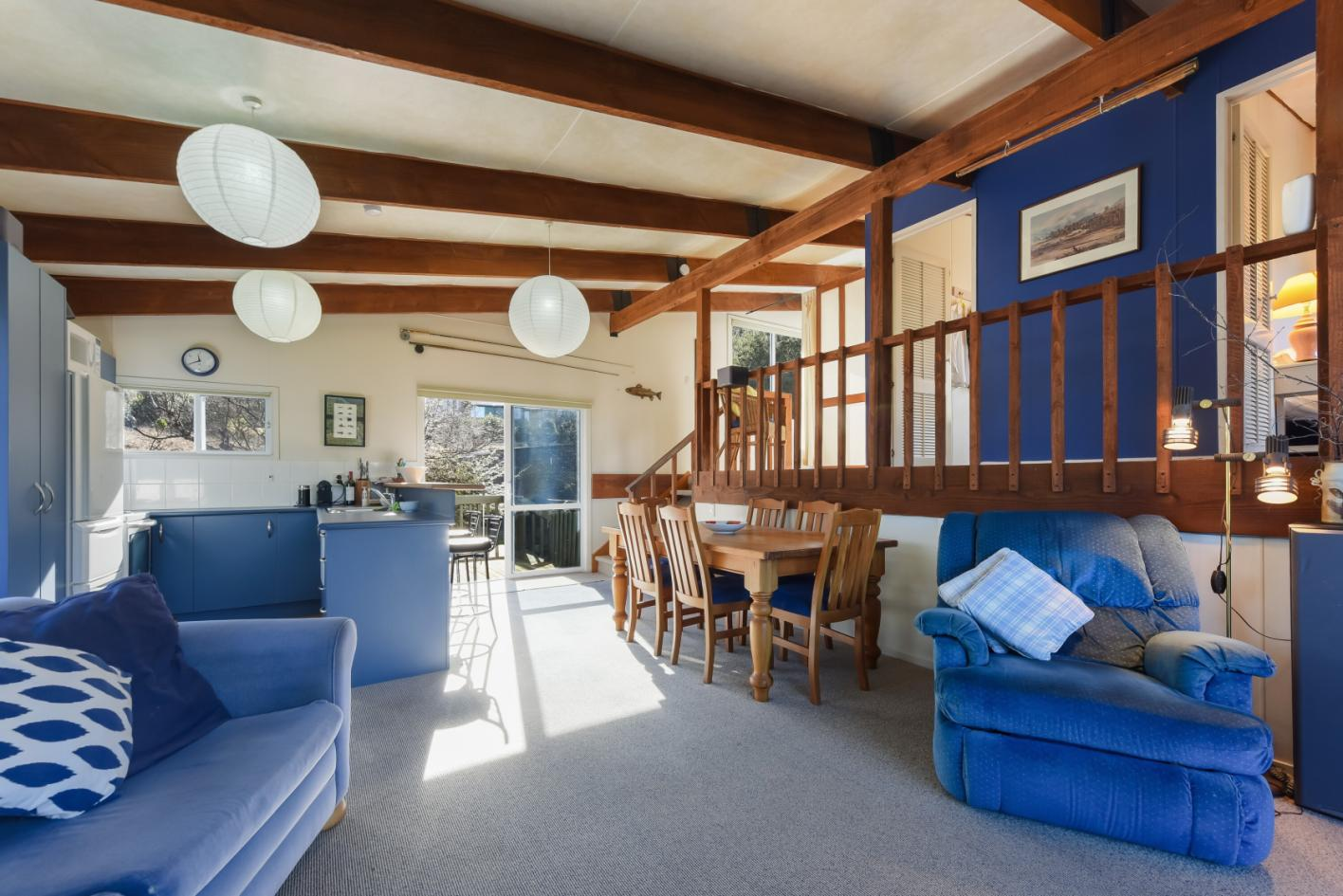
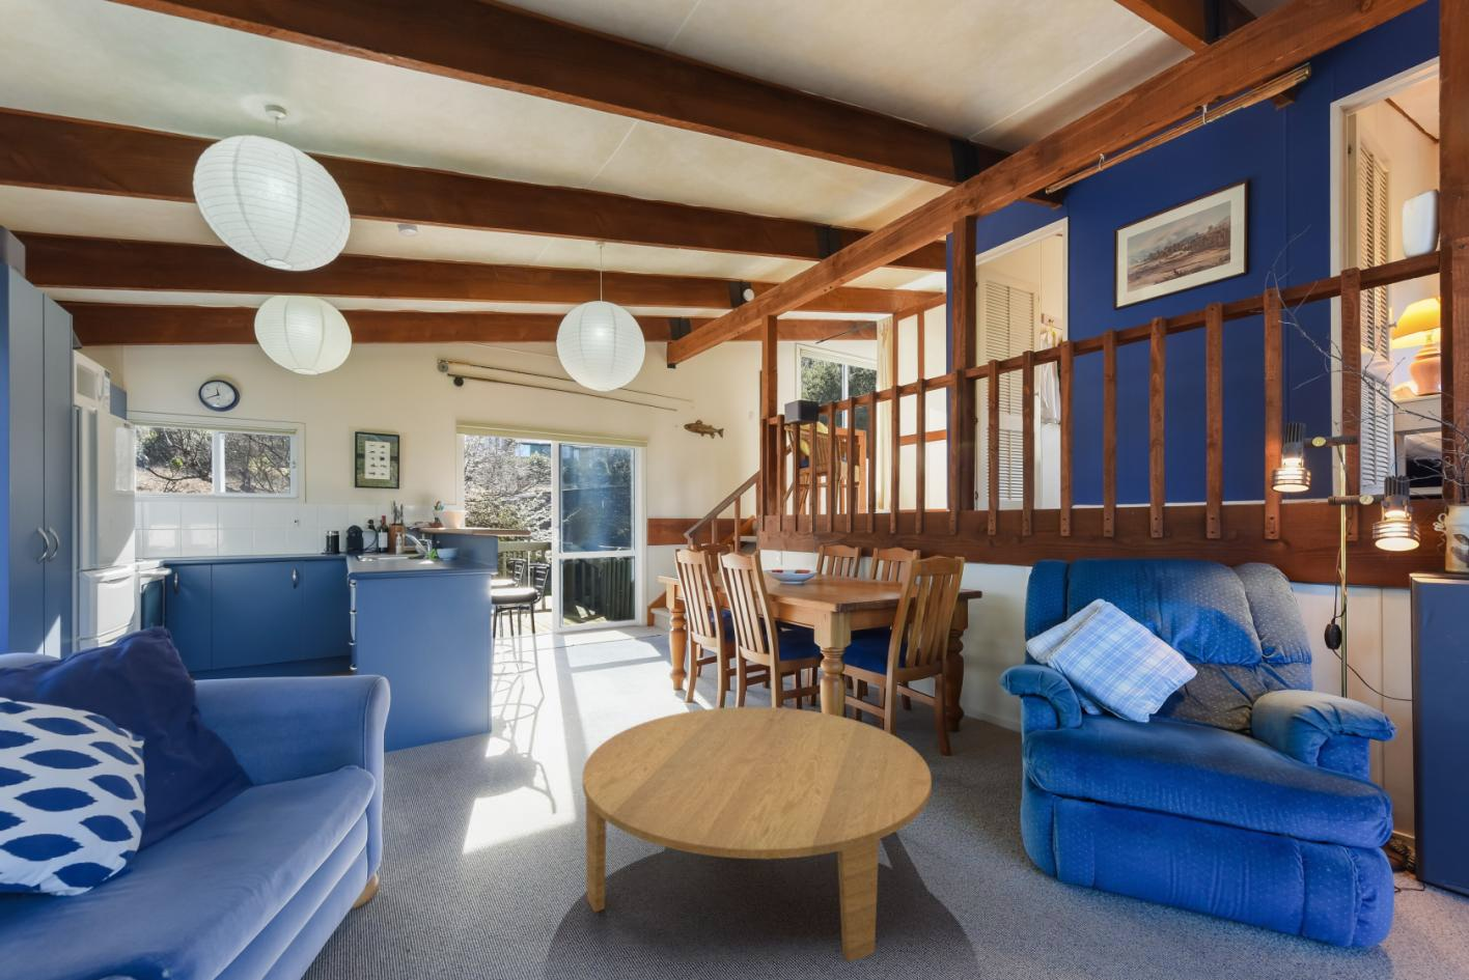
+ coffee table (755, 809)
